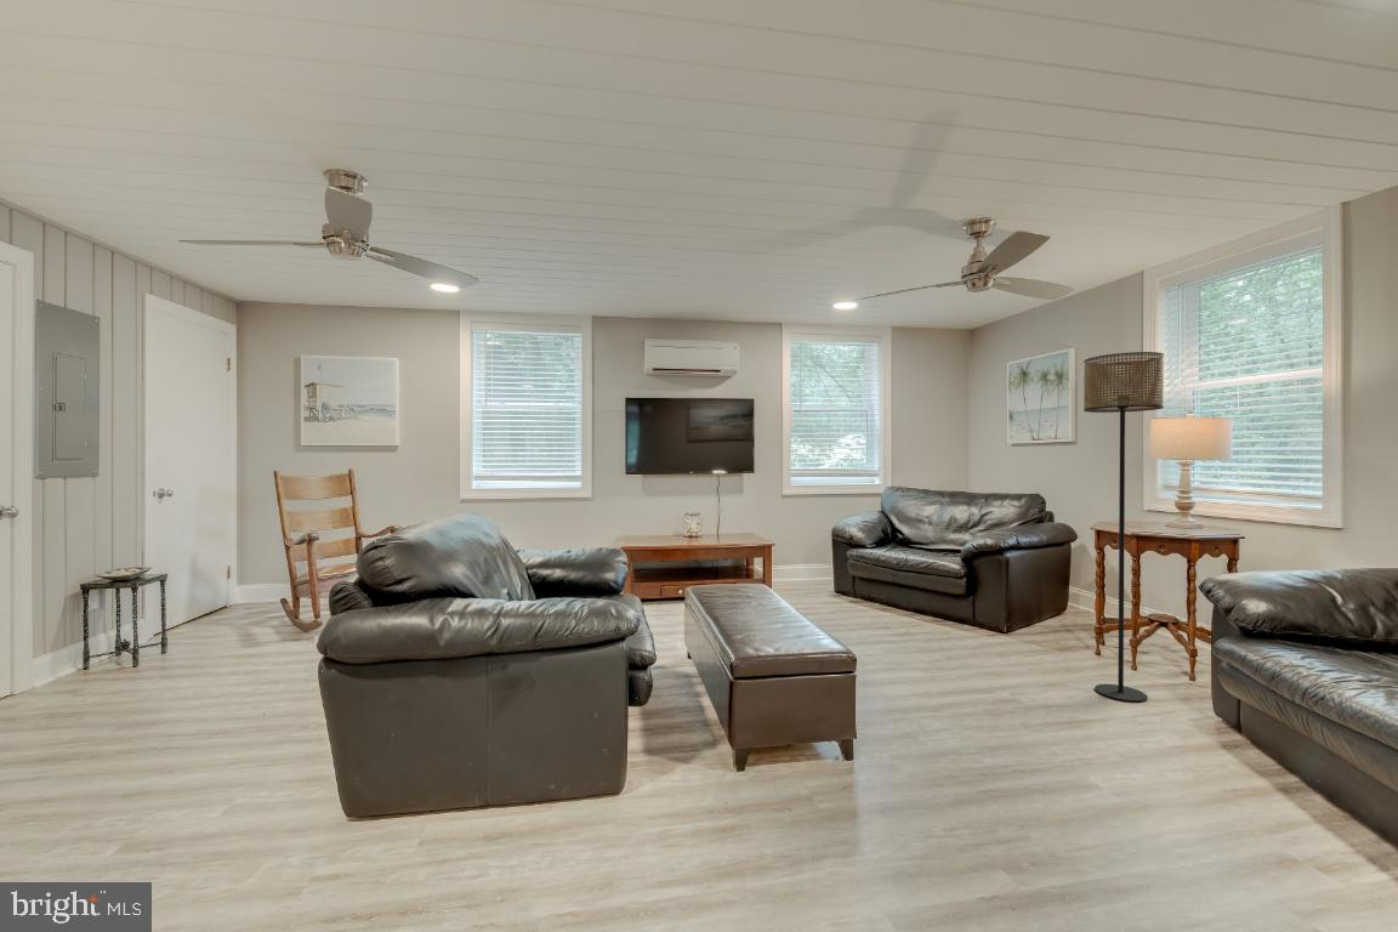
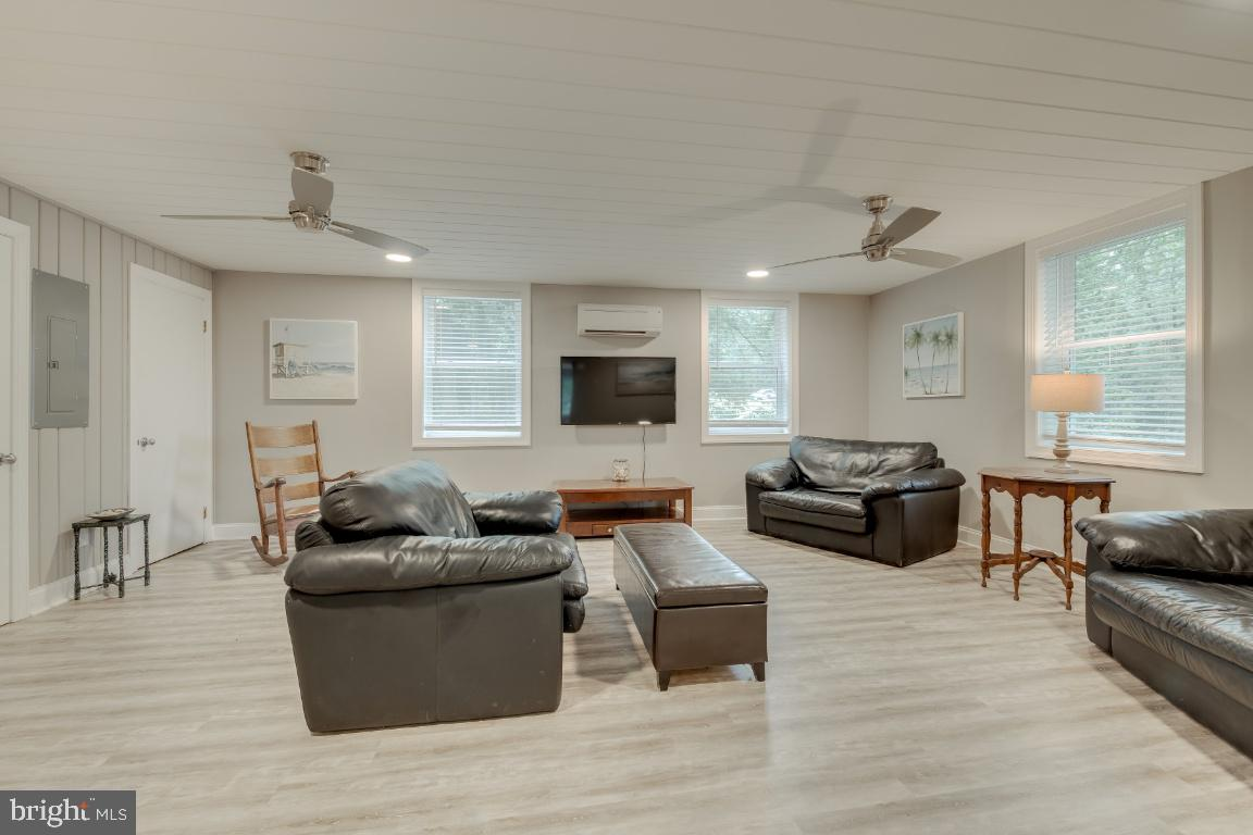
- floor lamp (1121, 525)
